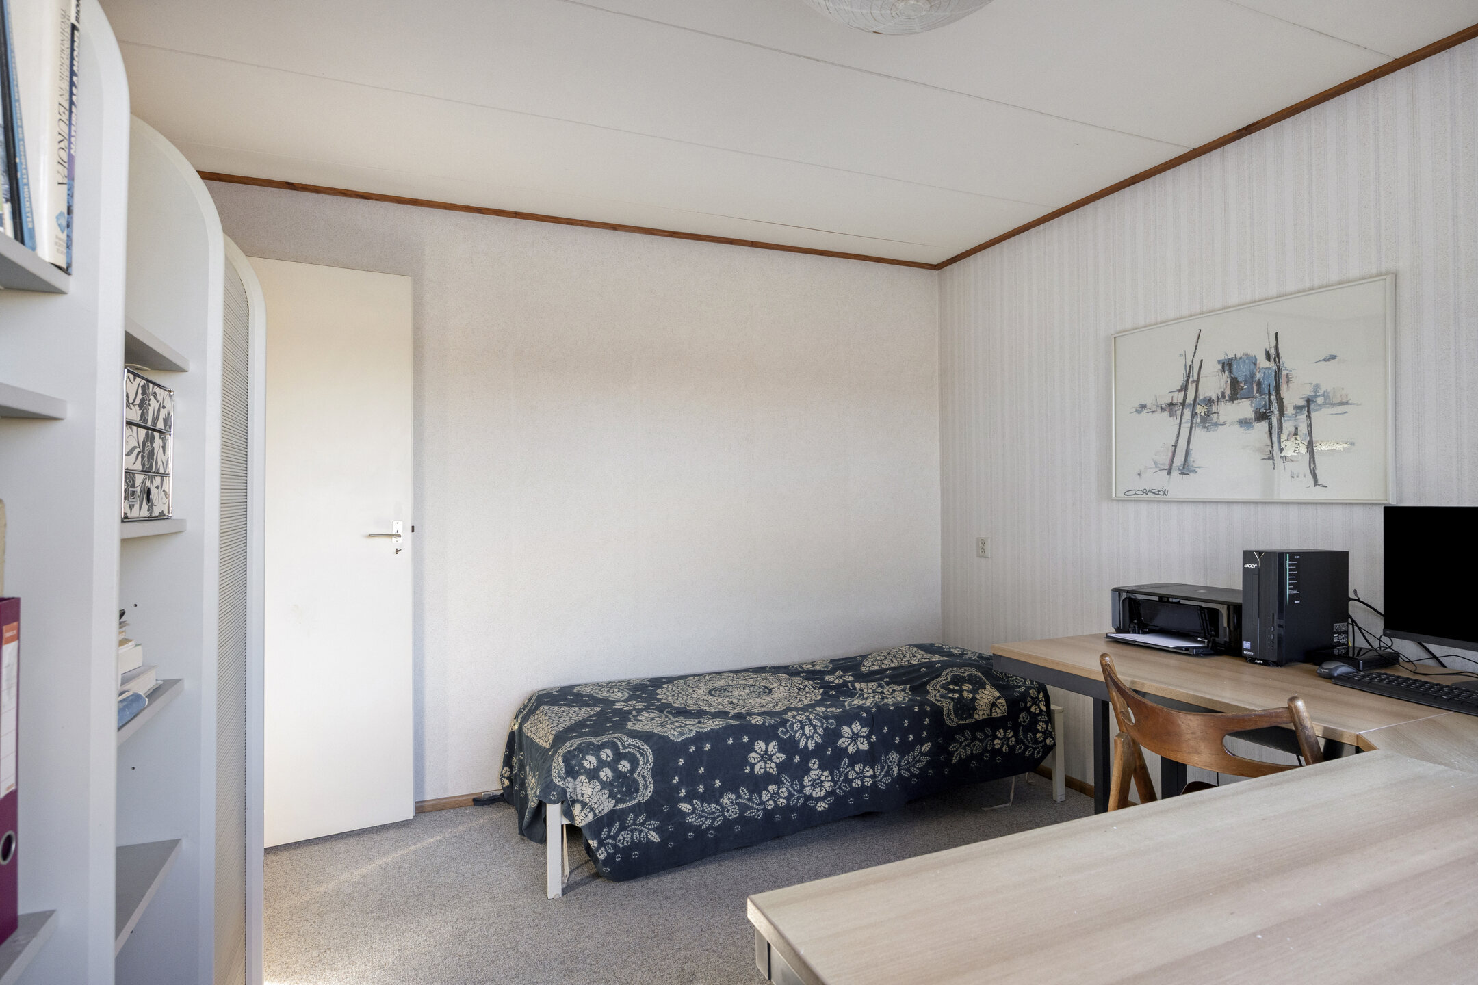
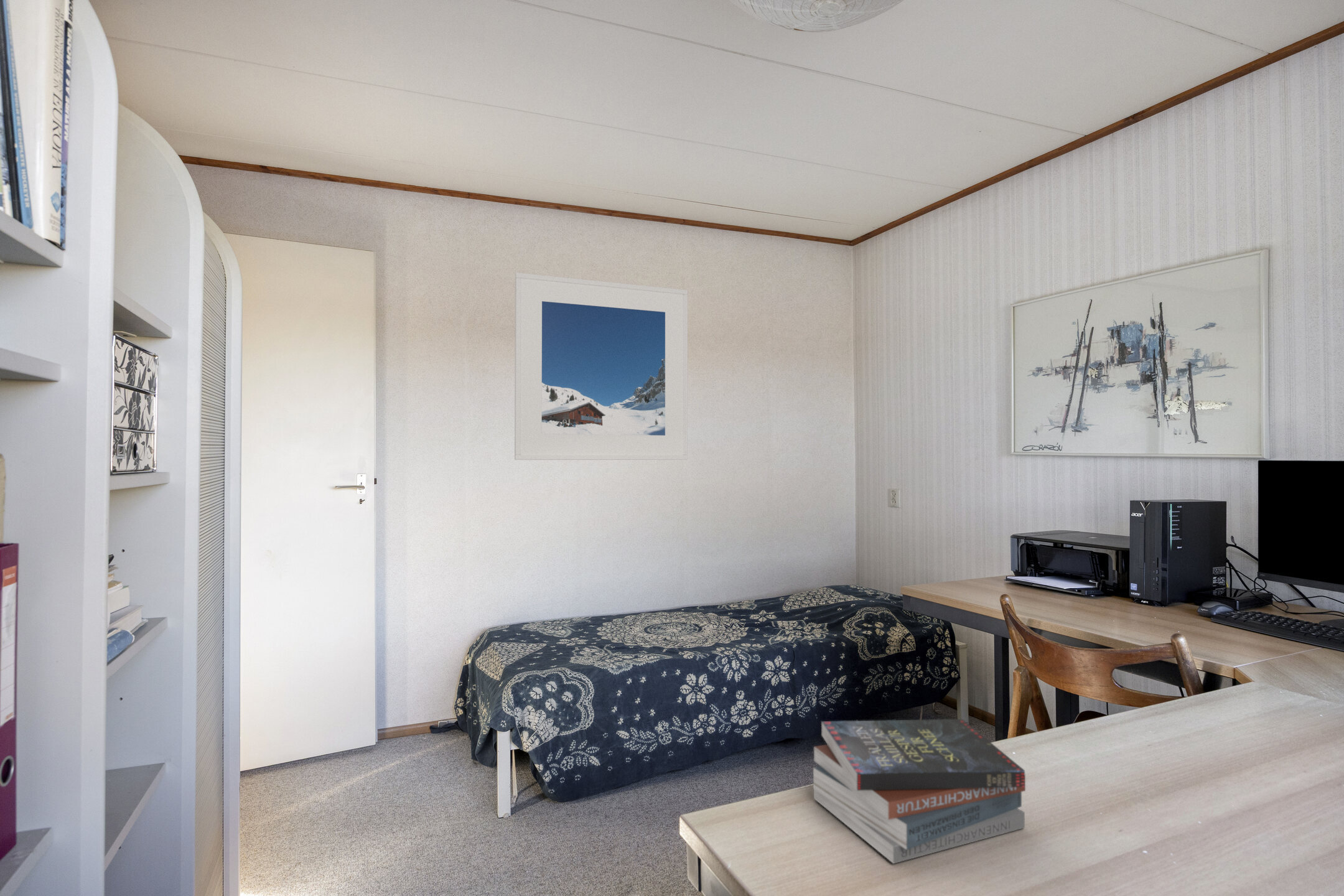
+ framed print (605, 370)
+ book (915, 778)
